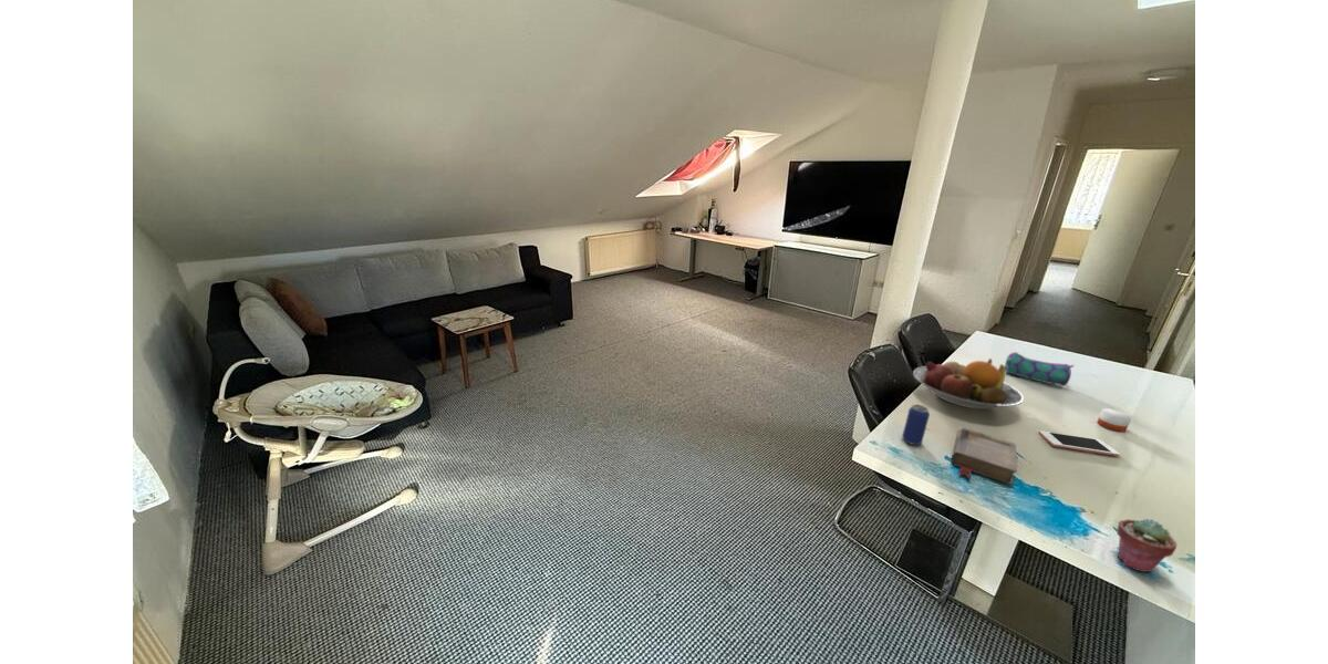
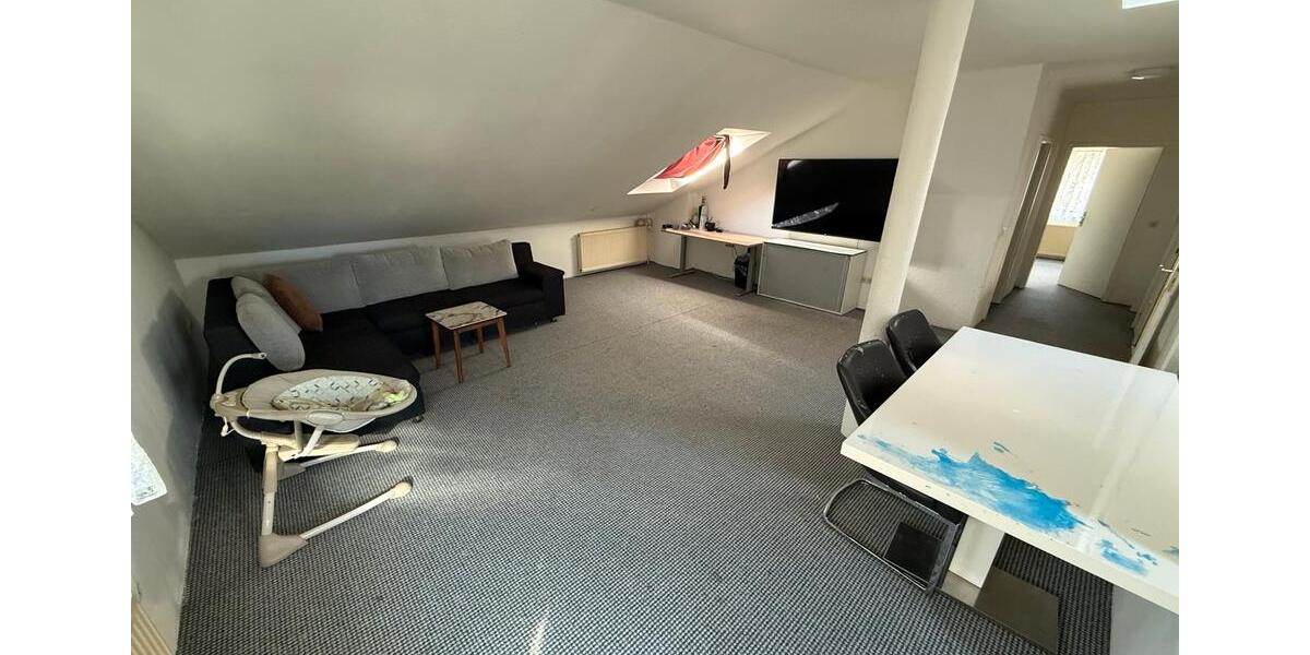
- fruit bowl (966, 380)
- candle (1117, 413)
- beverage can (915, 424)
- pencil case (1037, 367)
- book (983, 457)
- potted succulent (1143, 541)
- cell phone (1077, 443)
